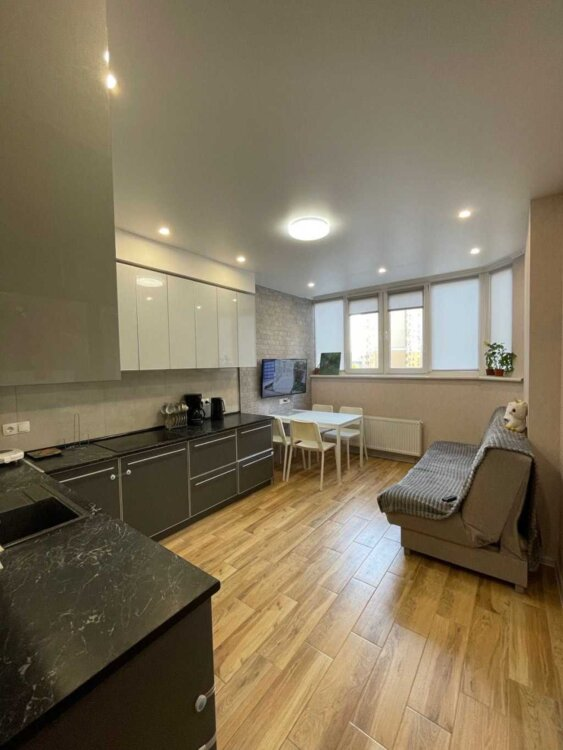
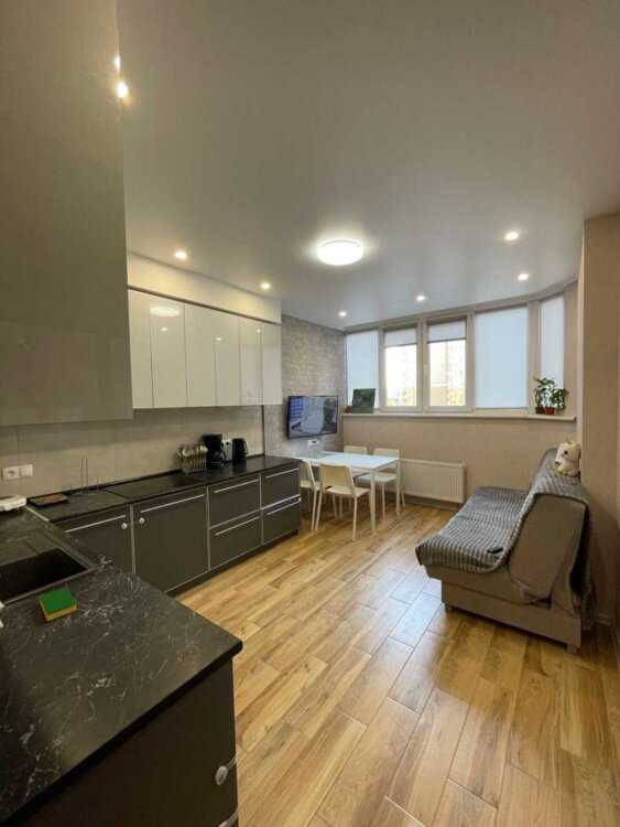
+ dish sponge (57, 602)
